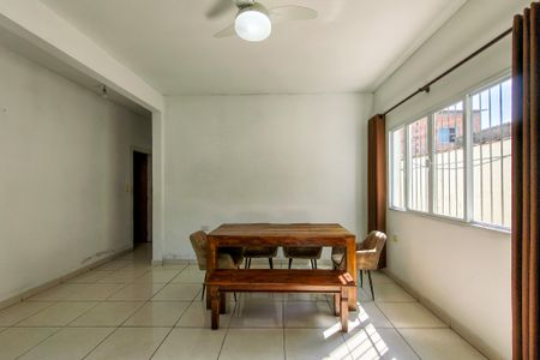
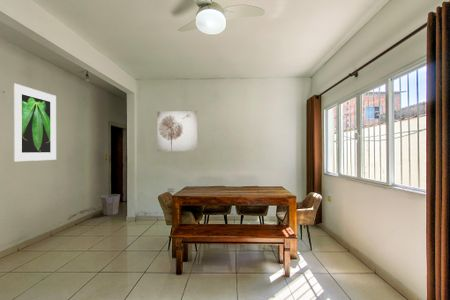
+ wall art (177, 131)
+ waste bin (110, 204)
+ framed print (36, 125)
